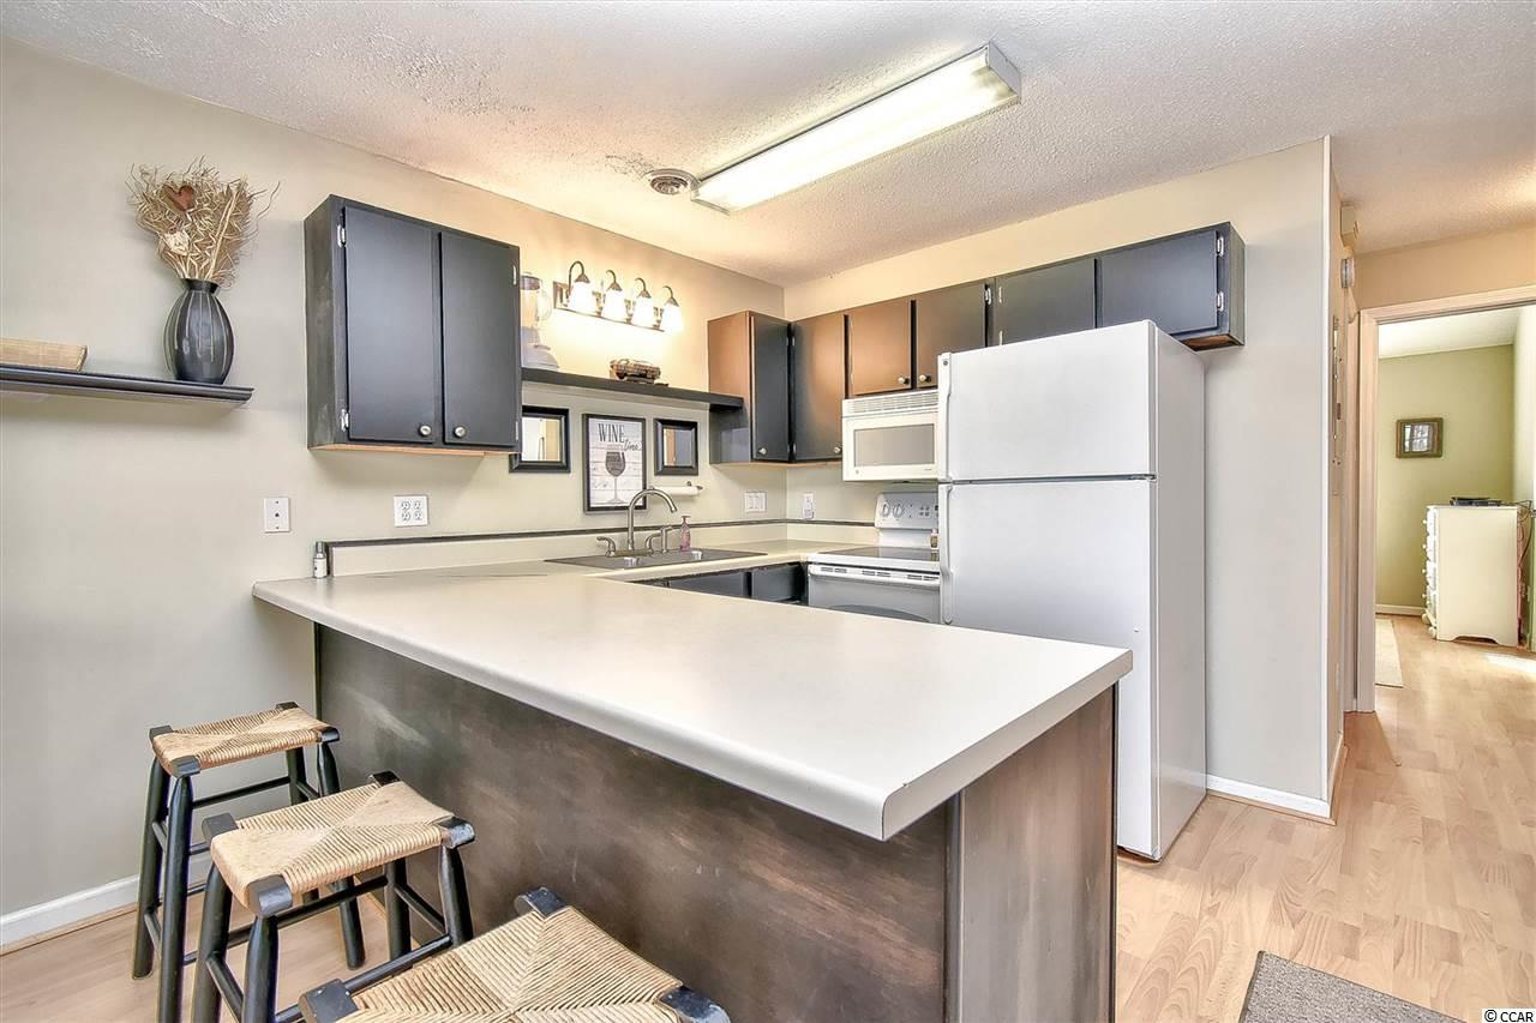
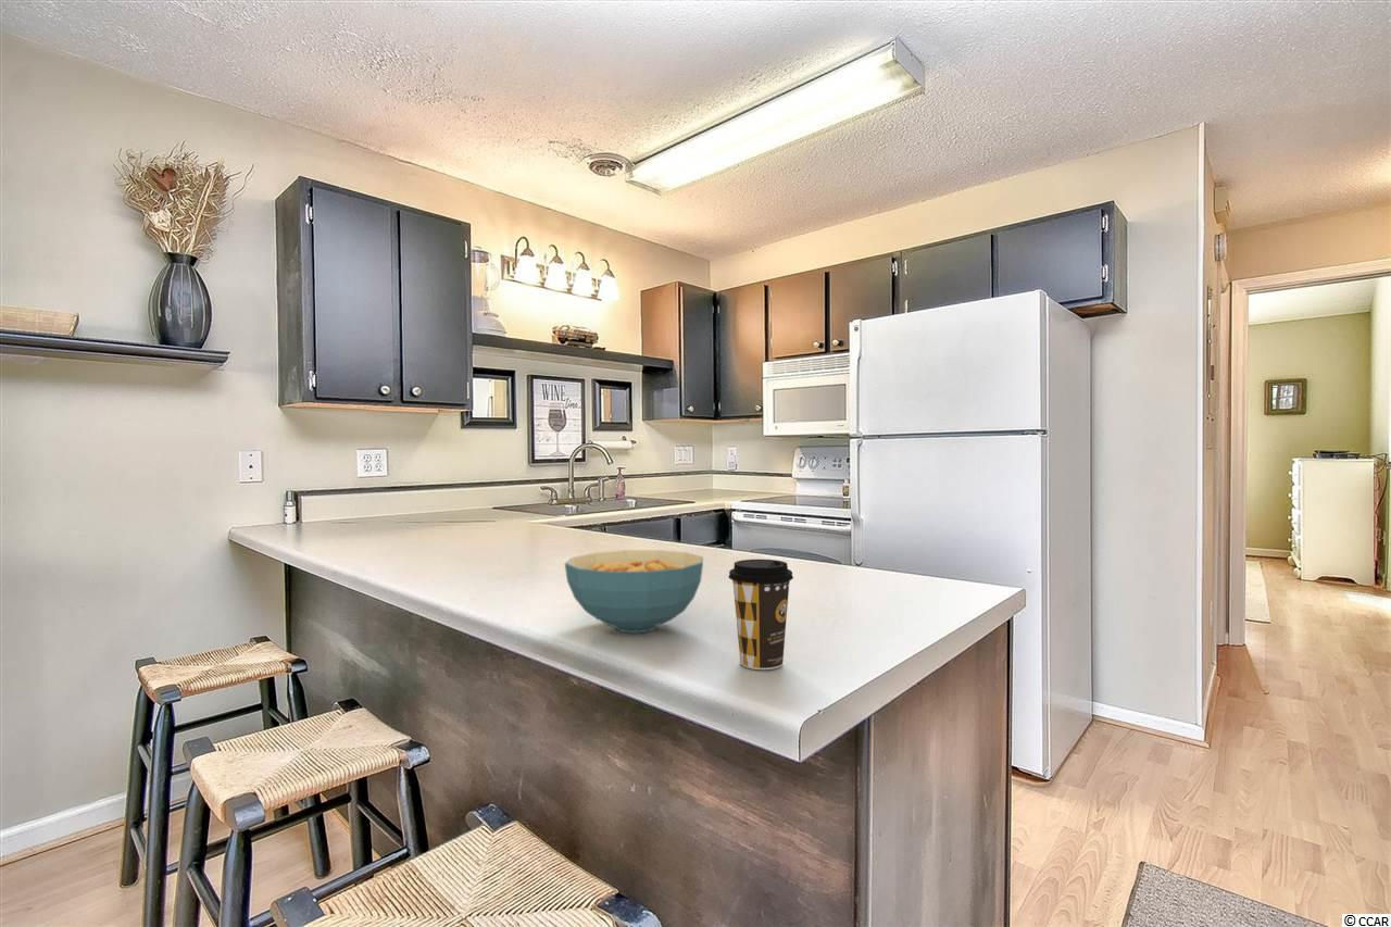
+ cereal bowl (636, 593)
+ coffee cup (761, 613)
